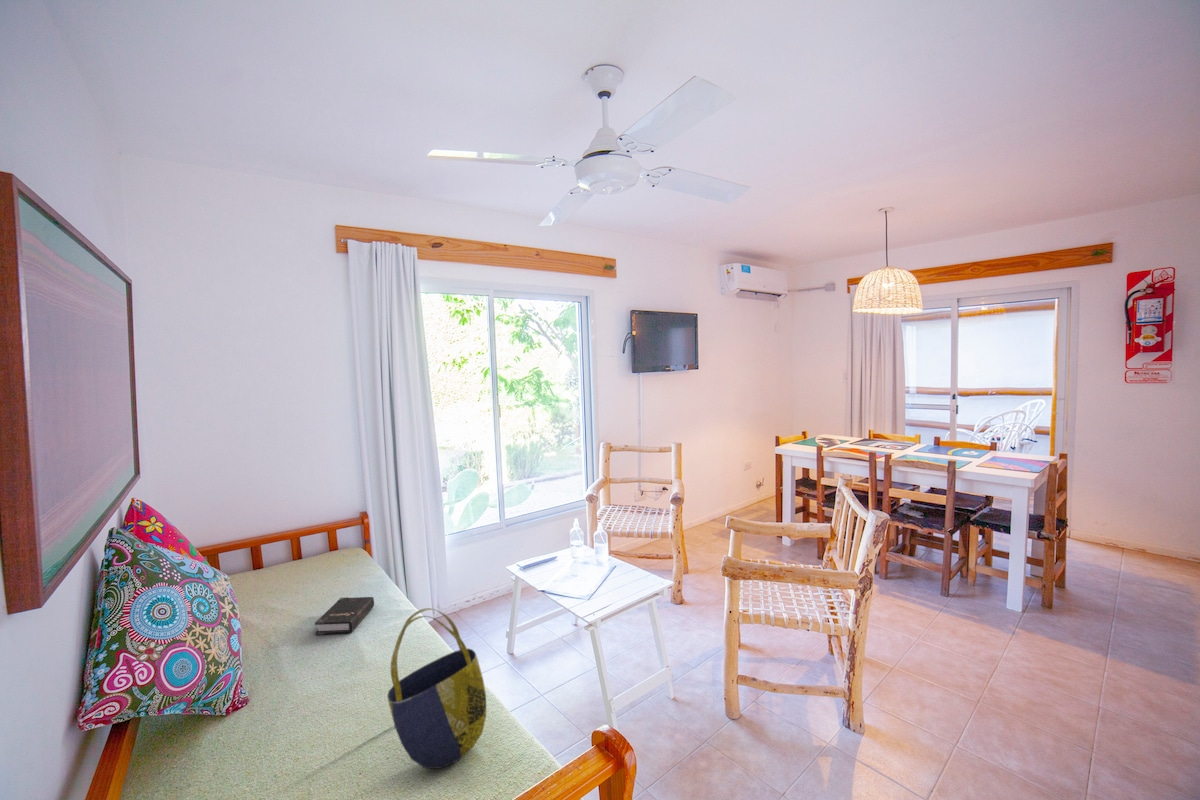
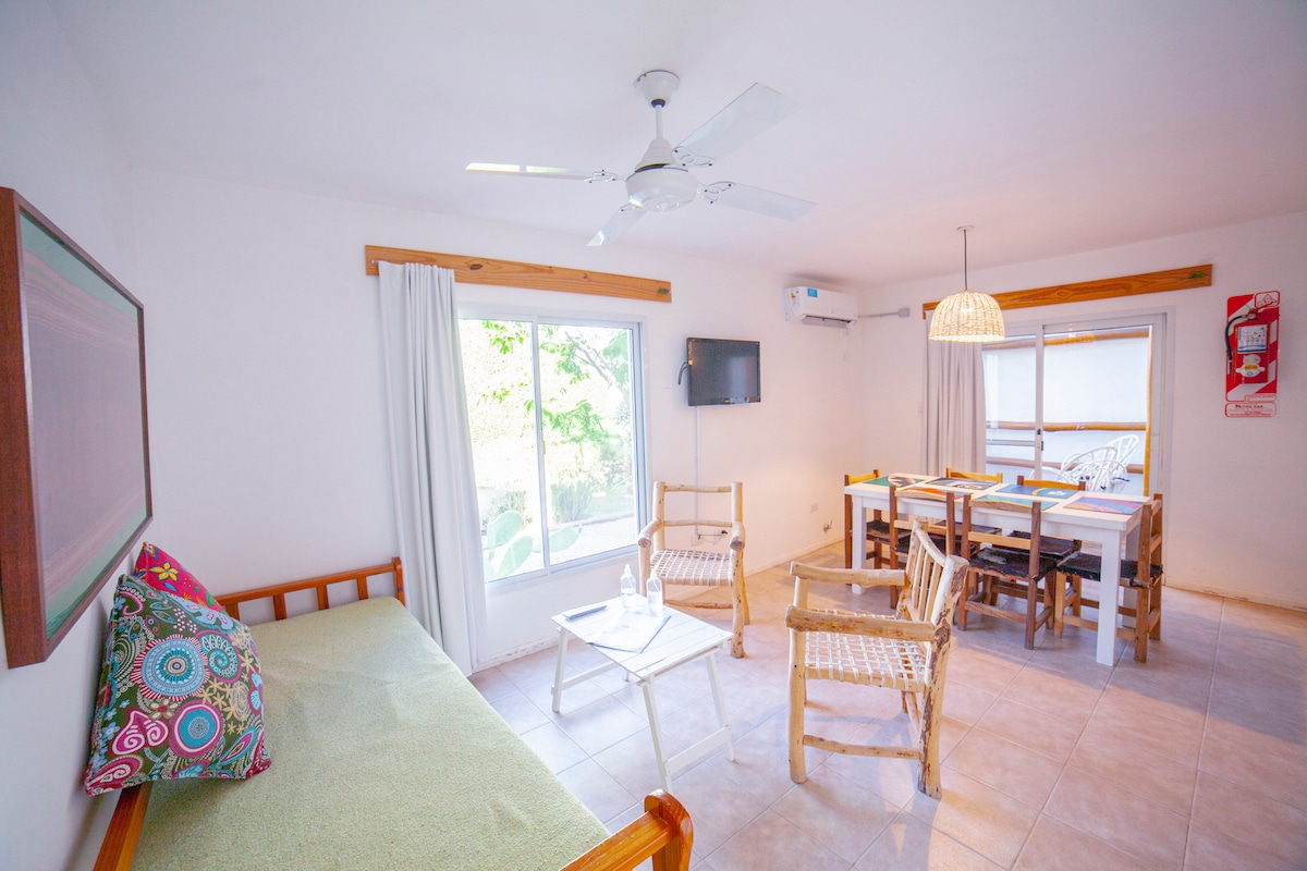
- hardback book (346, 614)
- tote bag (438, 685)
